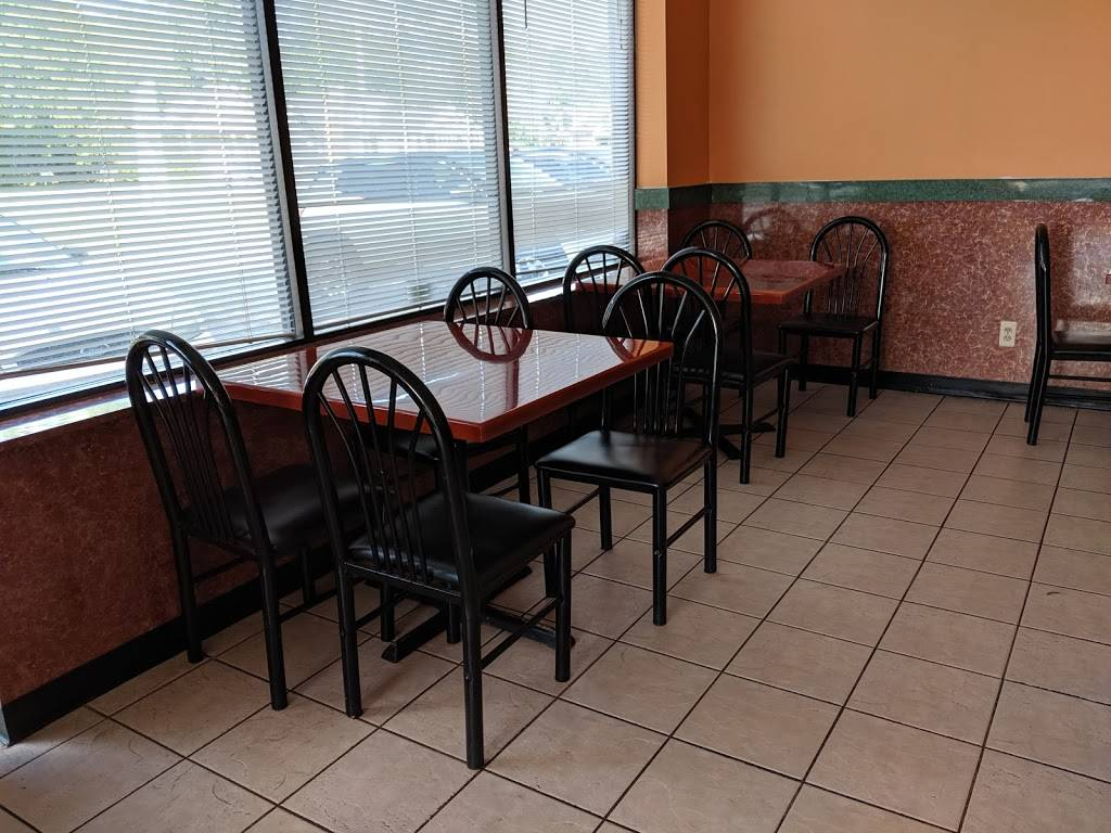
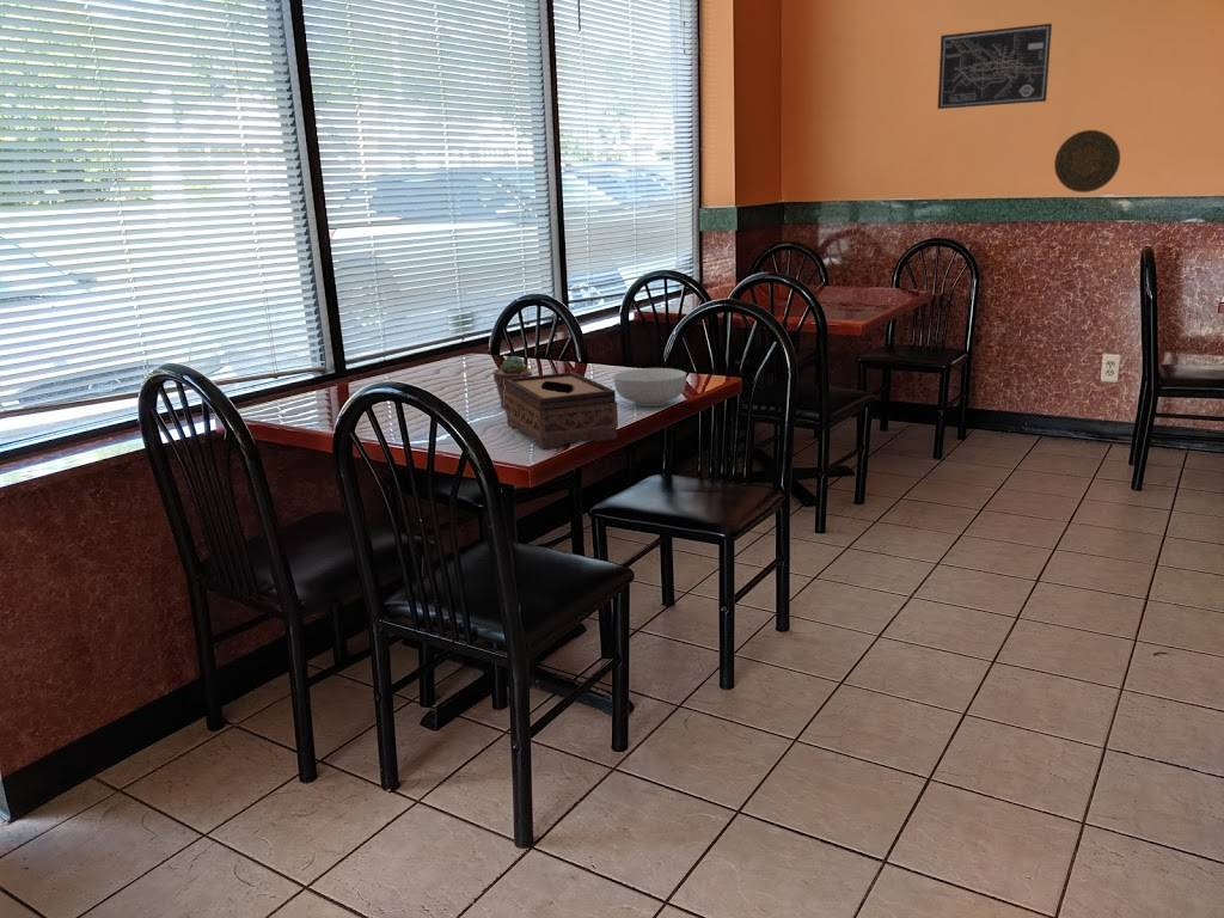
+ decorative plate (1087, 161)
+ tissue box (558, 408)
+ cereal bowl (650, 388)
+ potted succulent (512, 378)
+ wall art (992, 67)
